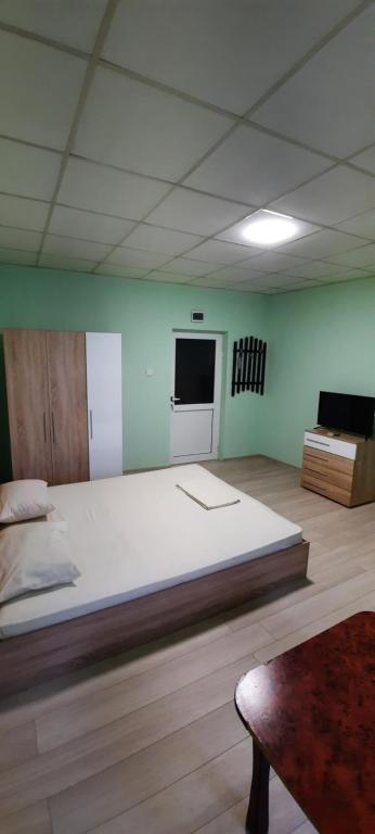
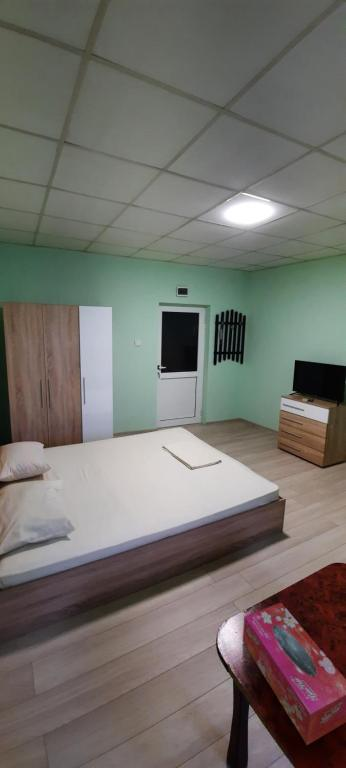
+ tissue box (291, 662)
